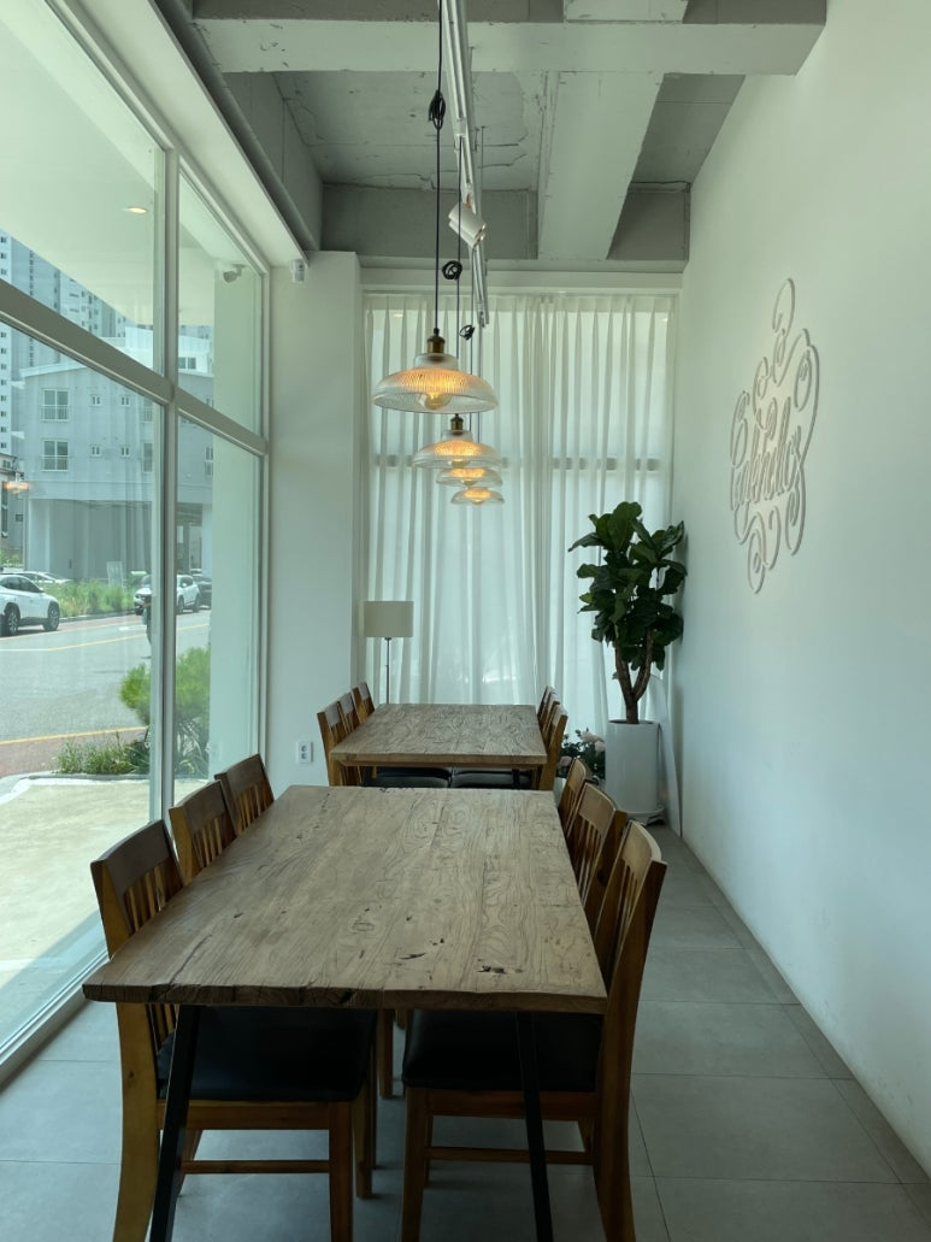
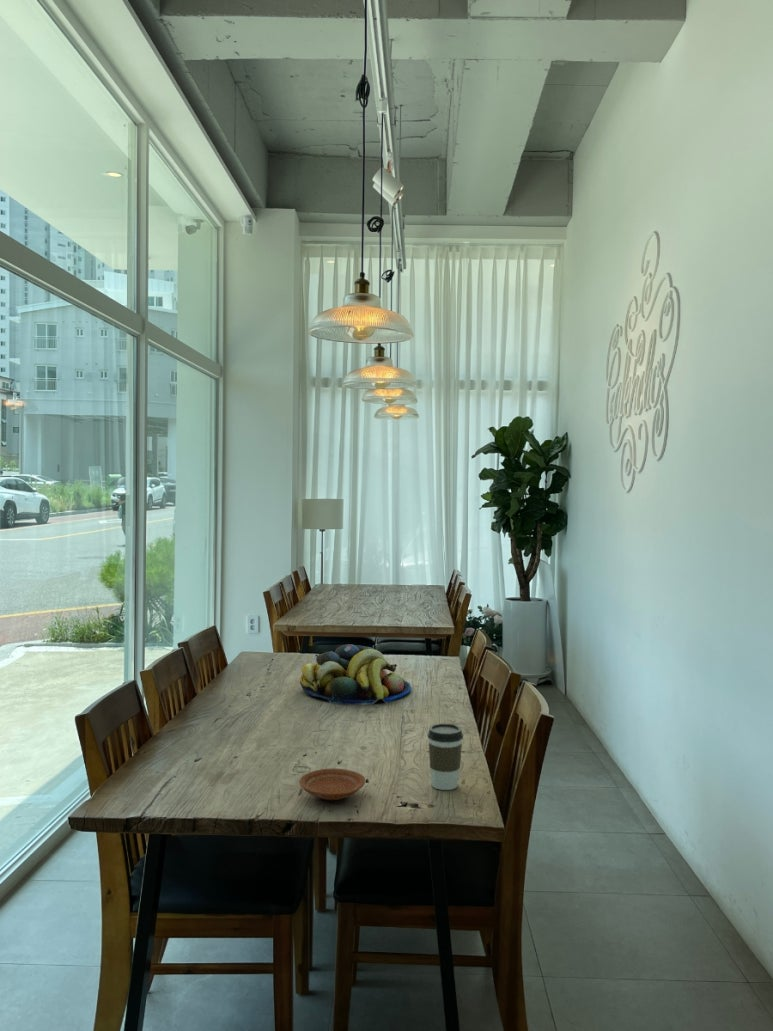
+ fruit bowl (357, 669)
+ coffee cup (444, 756)
+ plate (332, 787)
